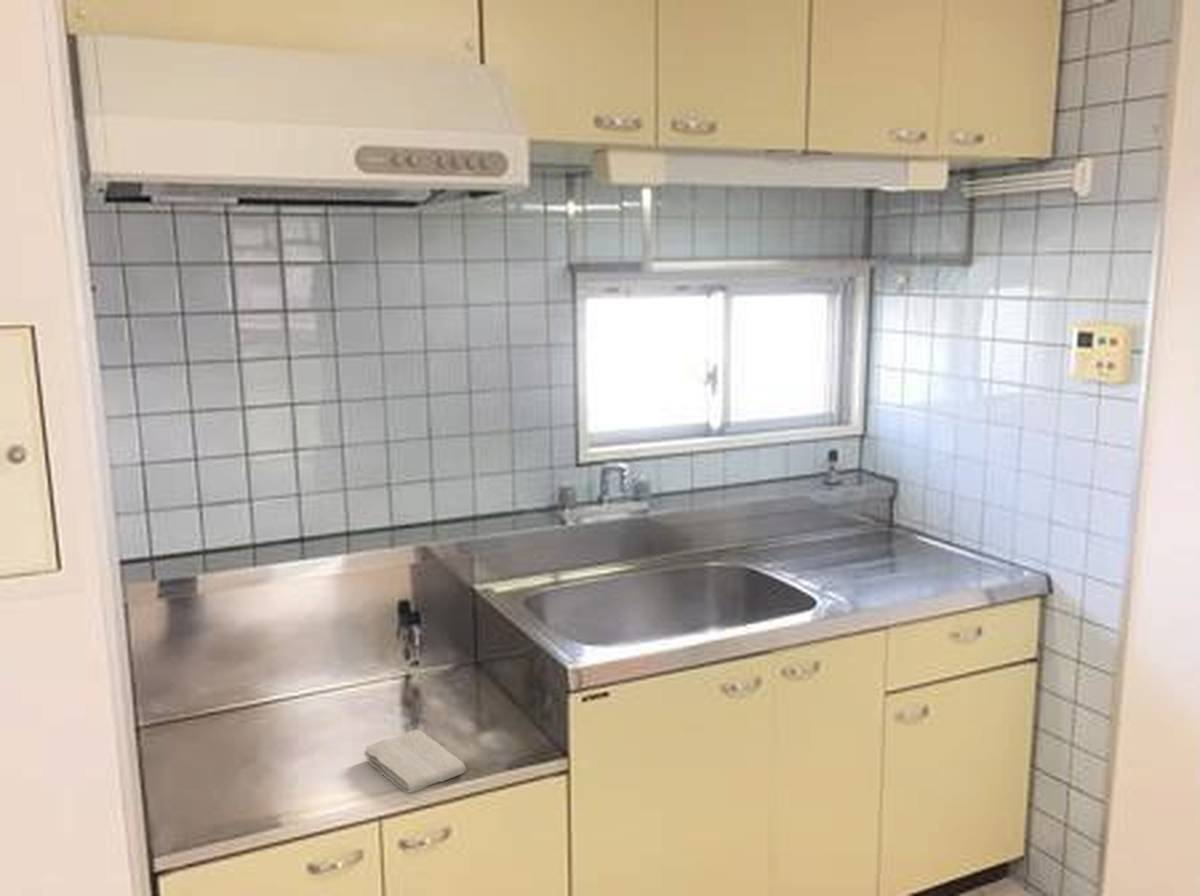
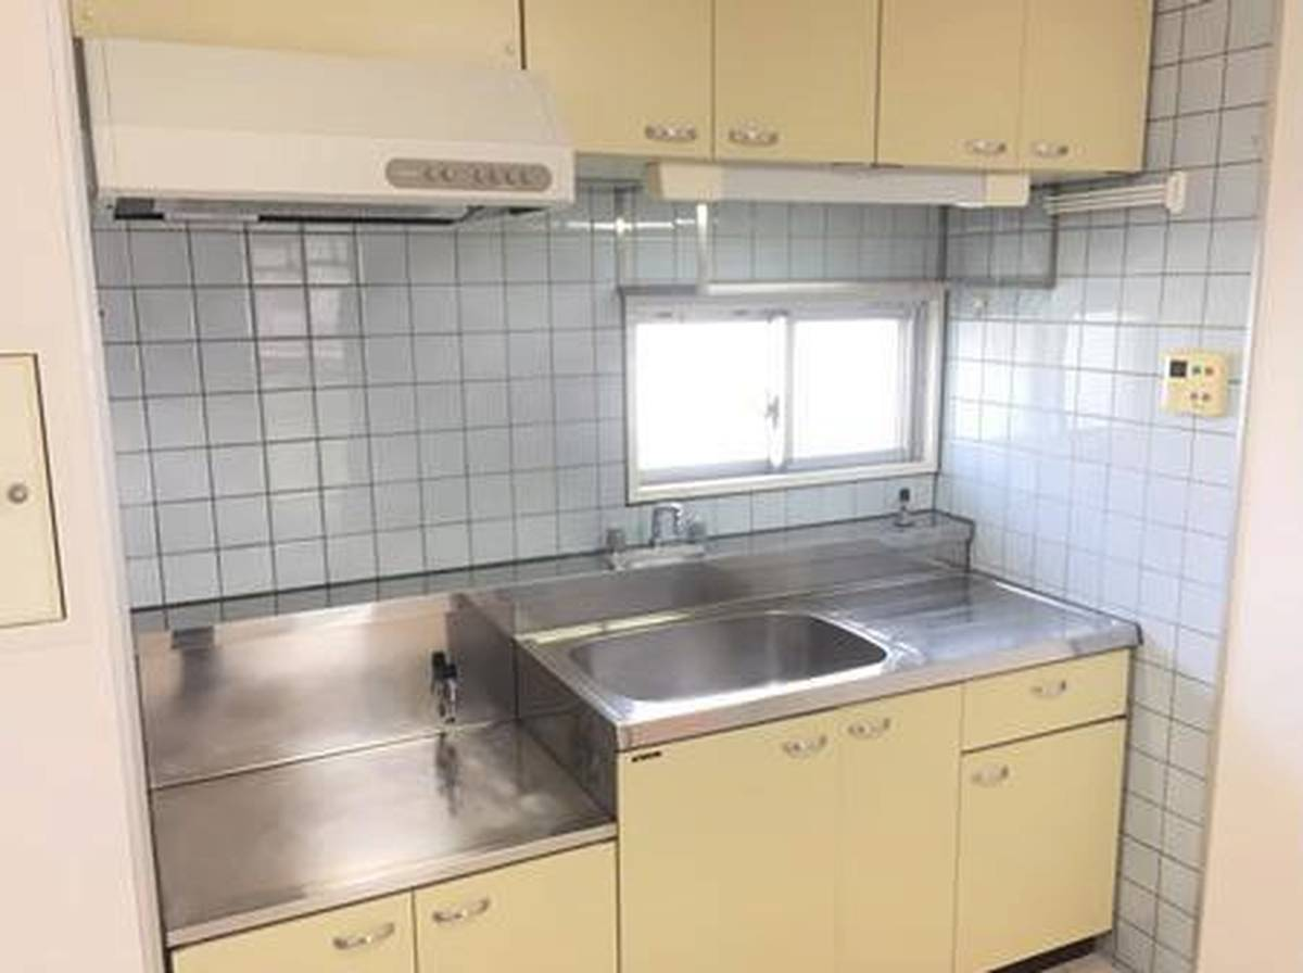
- washcloth (413, 758)
